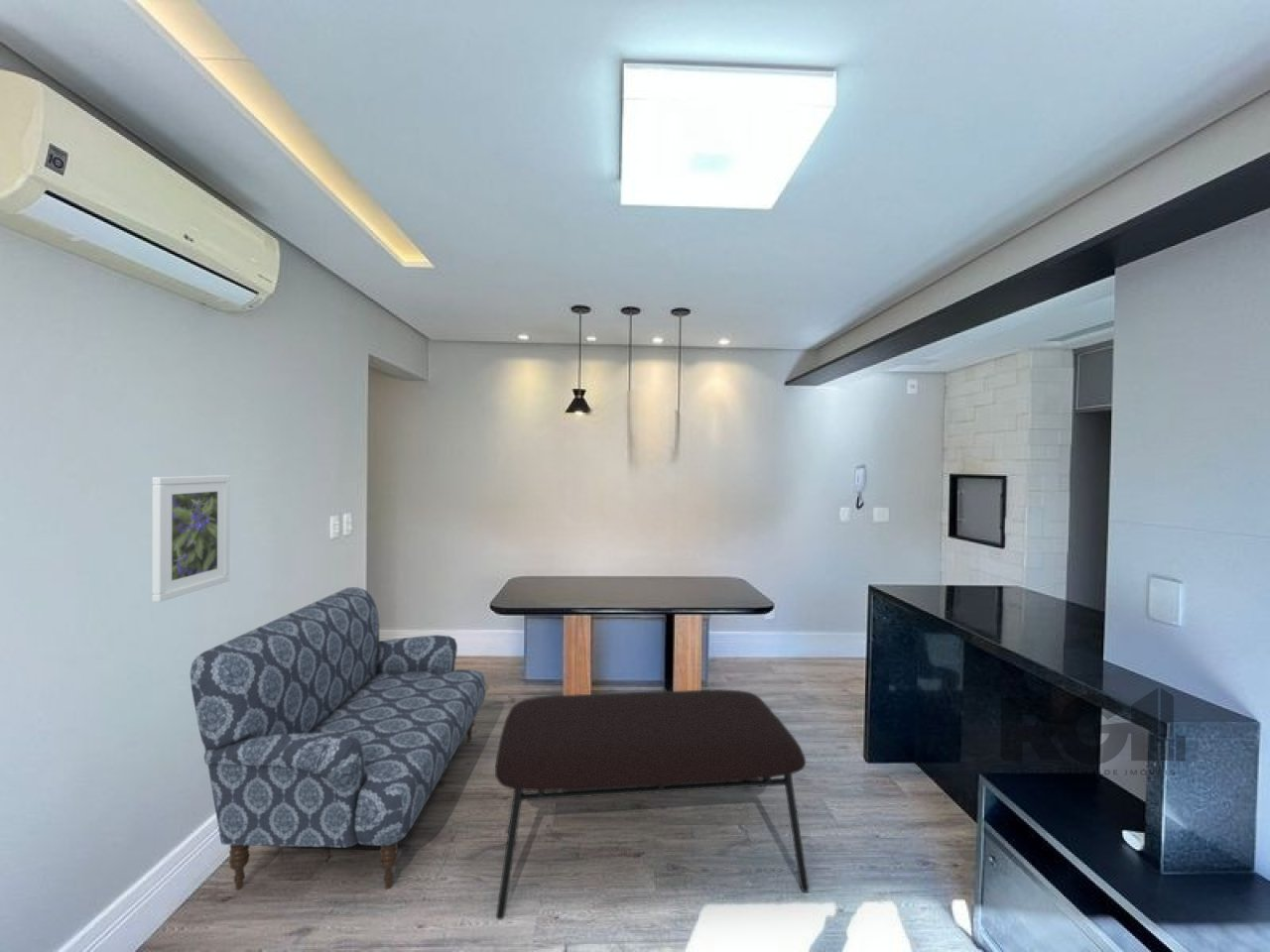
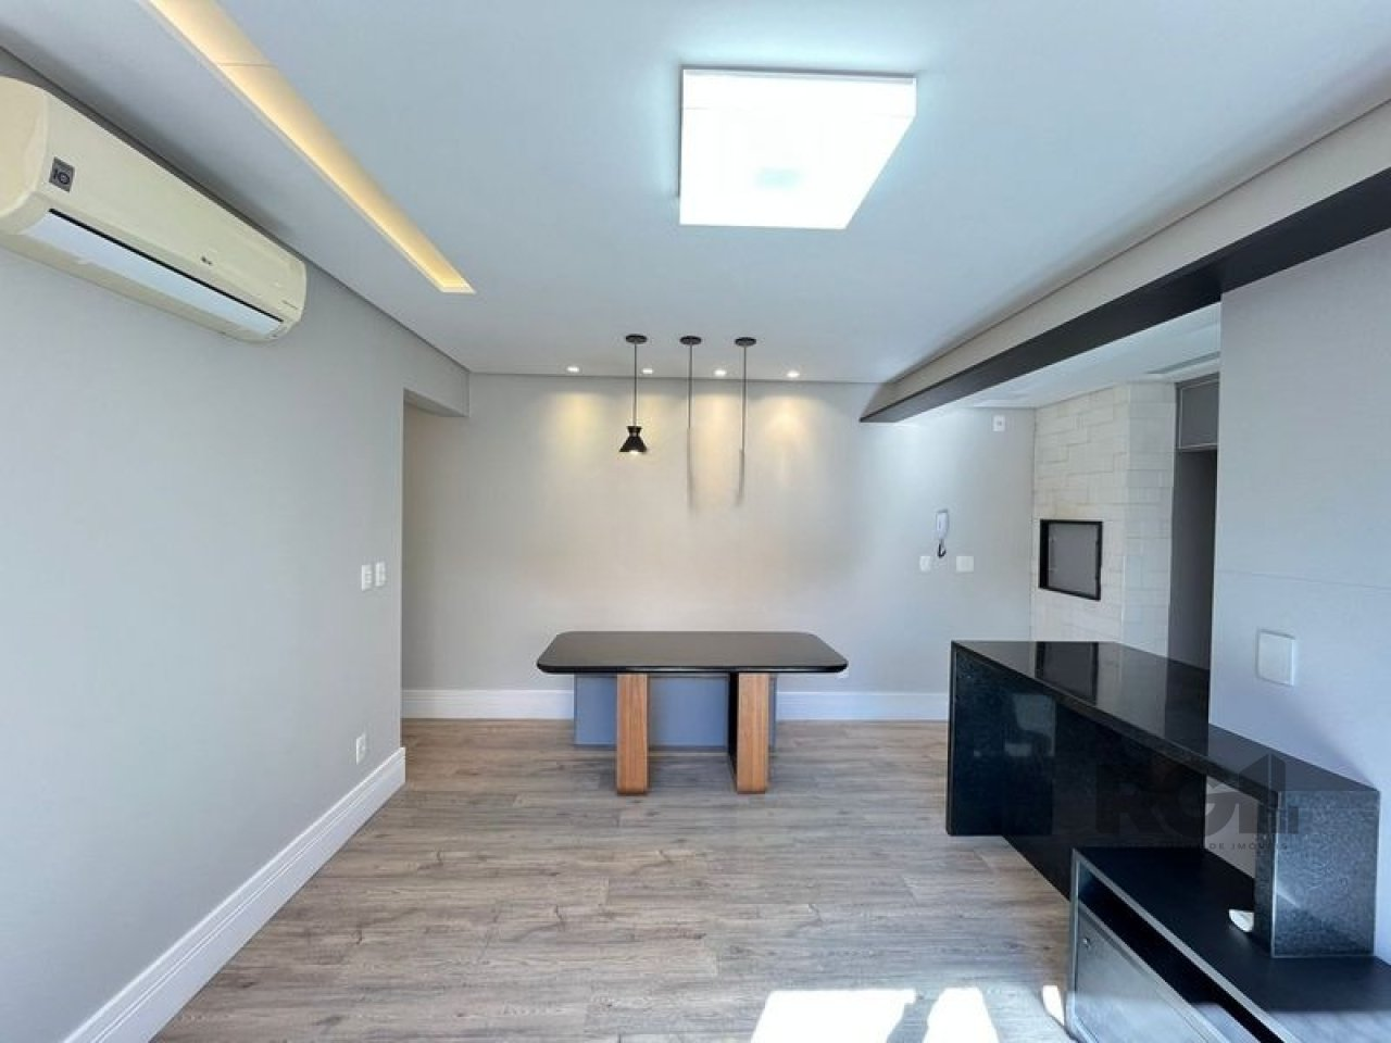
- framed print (193, 534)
- coffee table (645, 776)
- sofa (372, 706)
